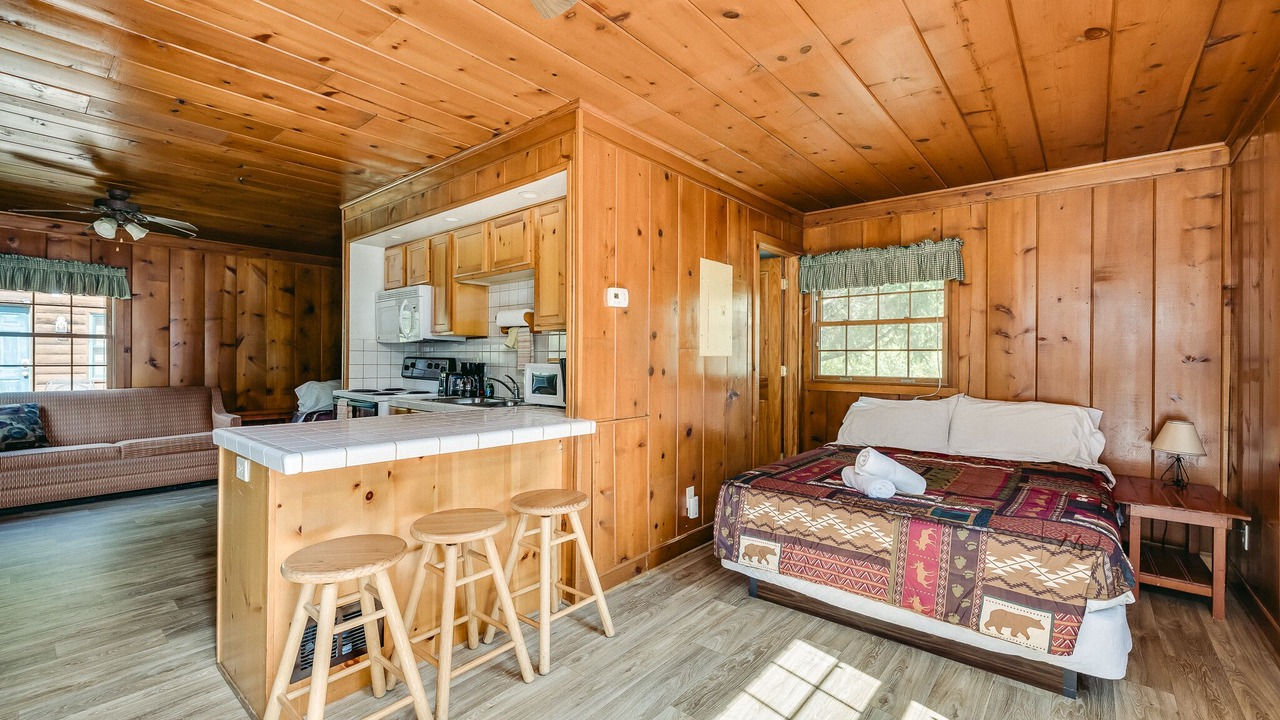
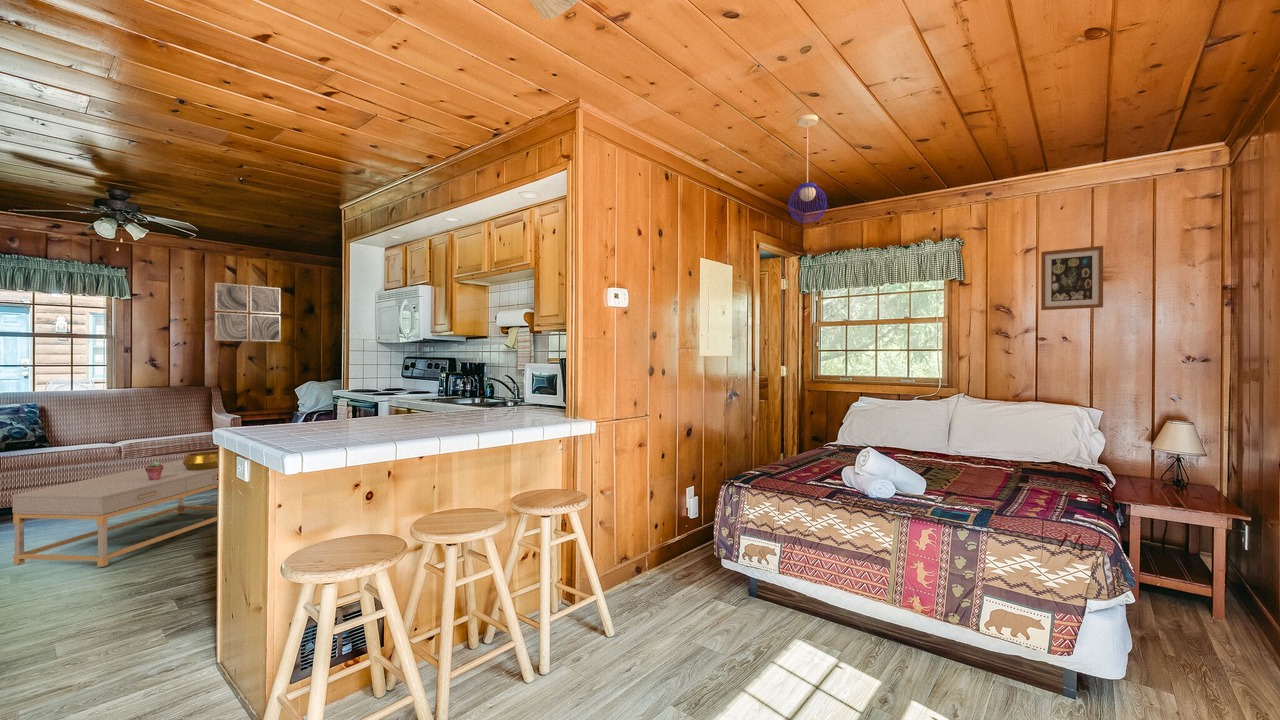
+ pendant light (807, 169)
+ wall art (249, 312)
+ coffee table (148, 506)
+ decorative bowl (204, 460)
+ wall art (1071, 278)
+ potted succulent (154, 469)
